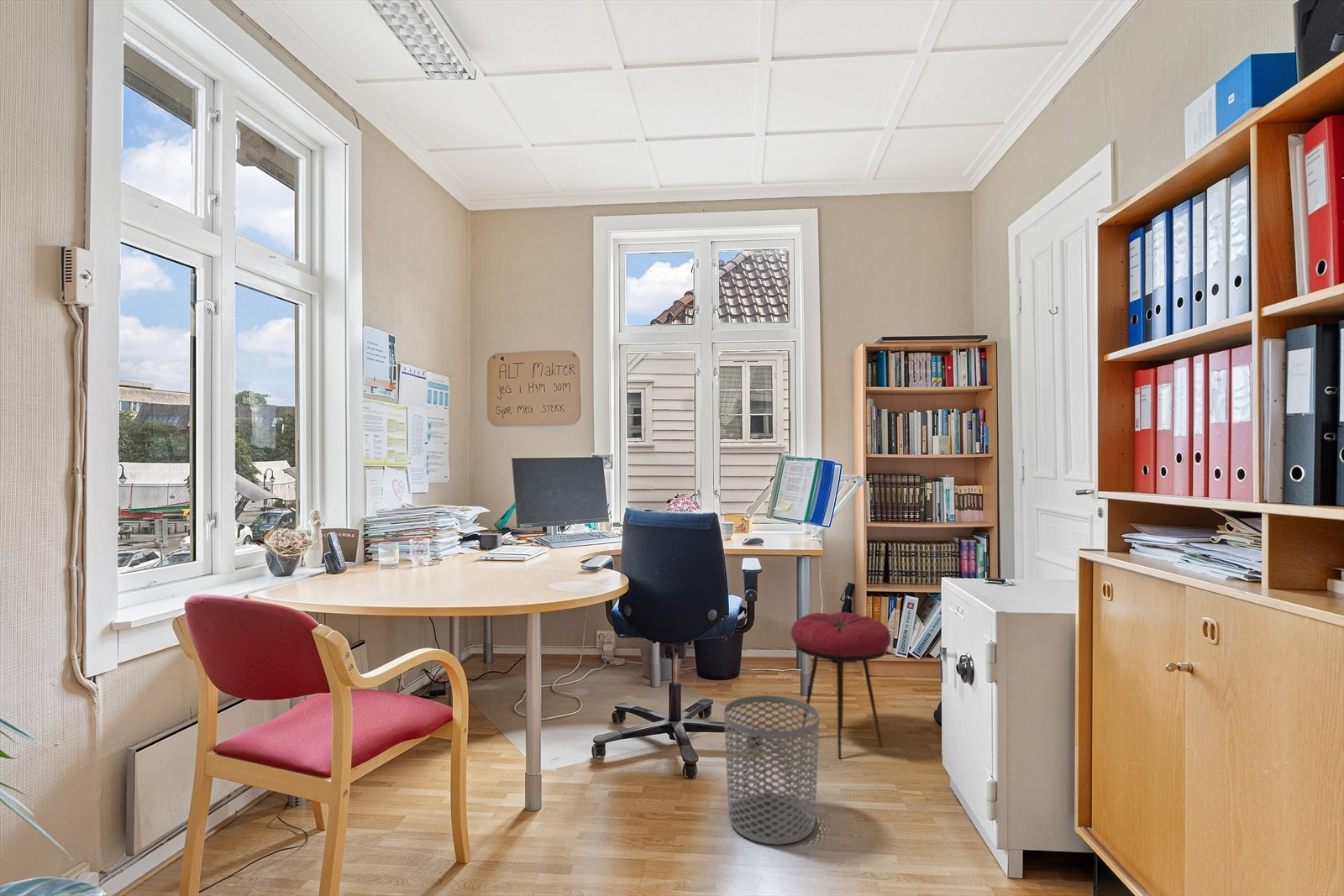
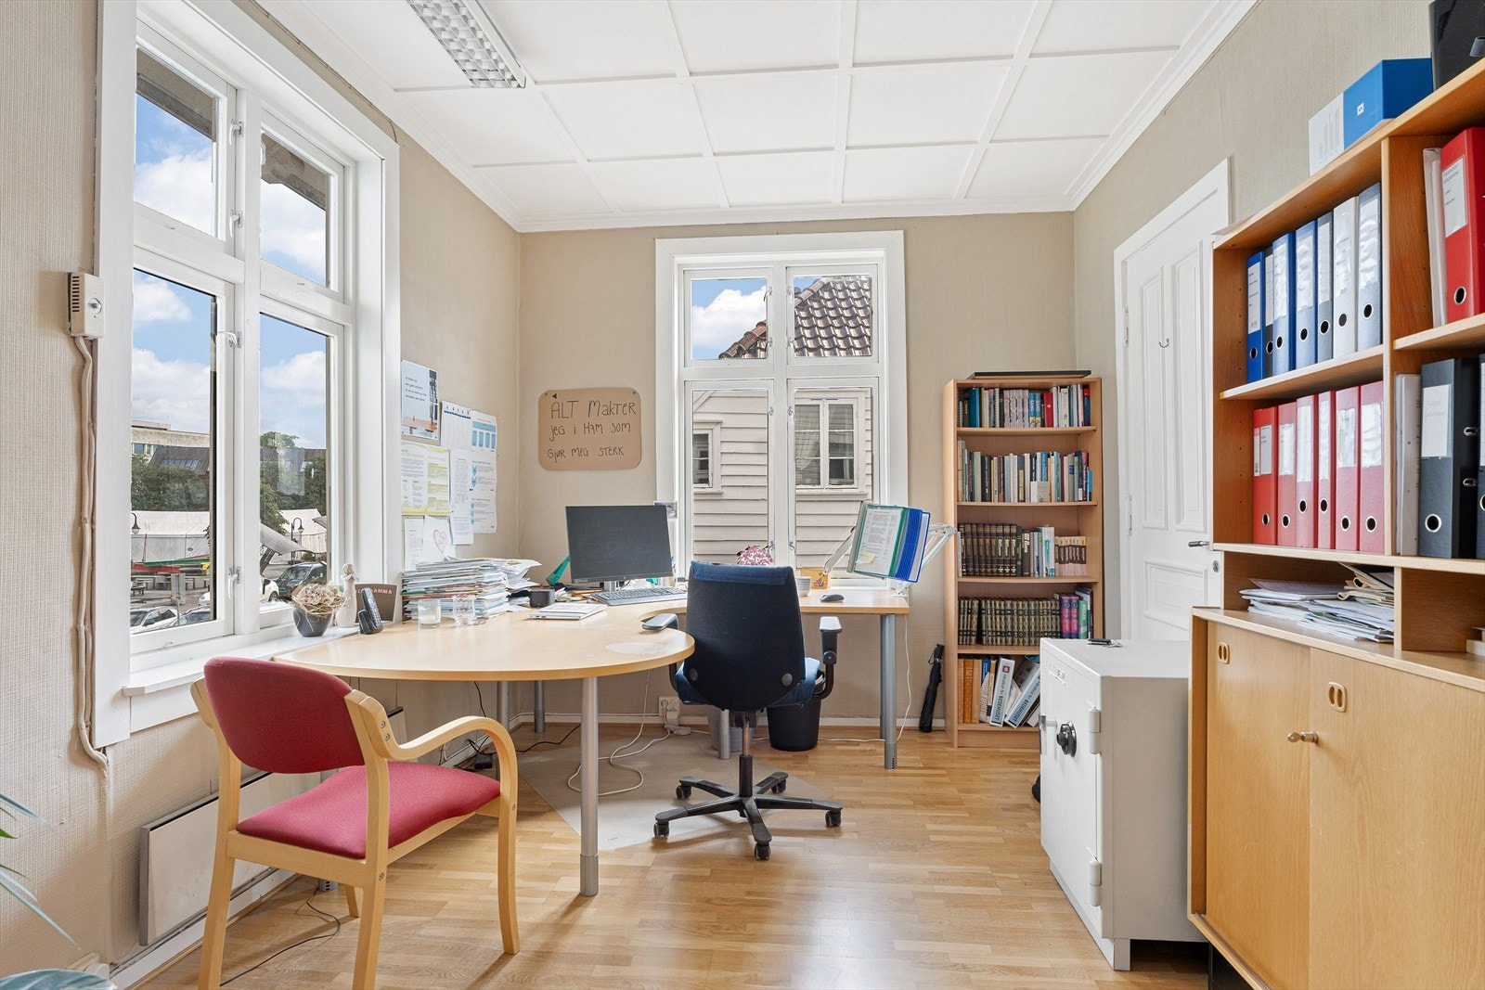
- waste bin (771, 767)
- stool (840, 679)
